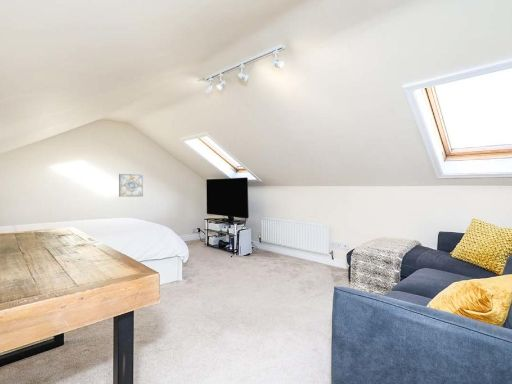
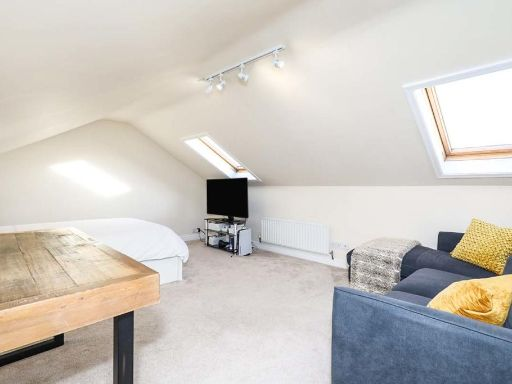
- wall art (131, 185)
